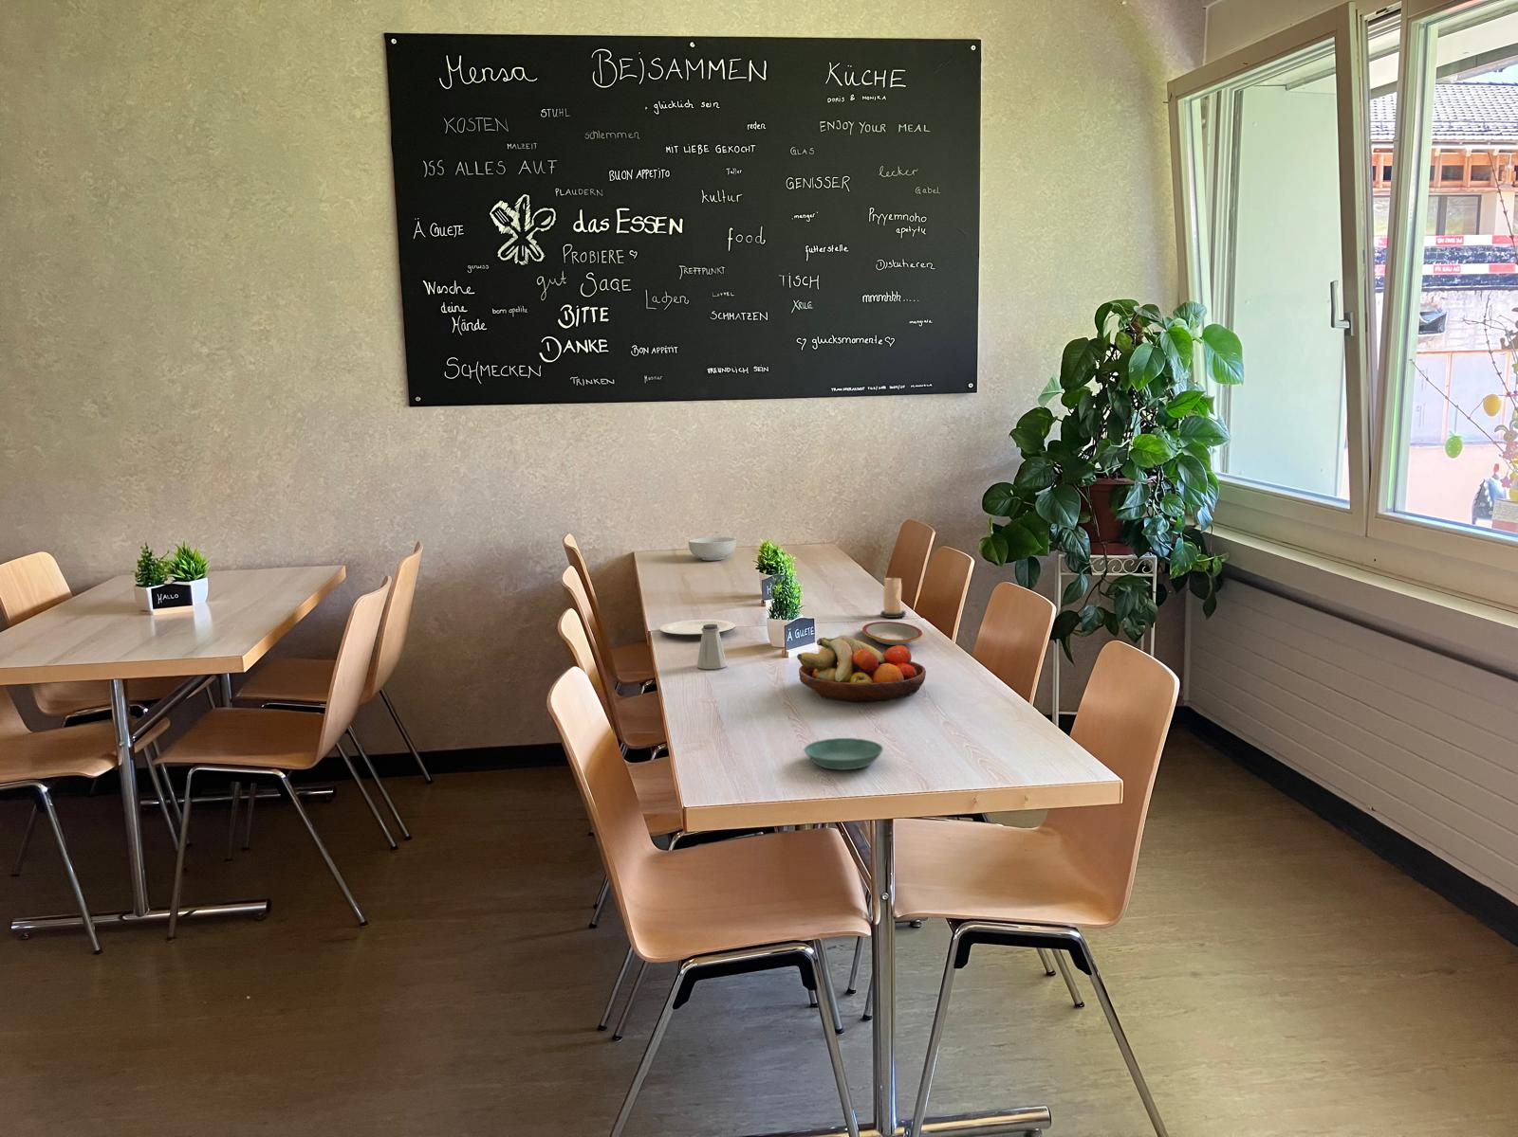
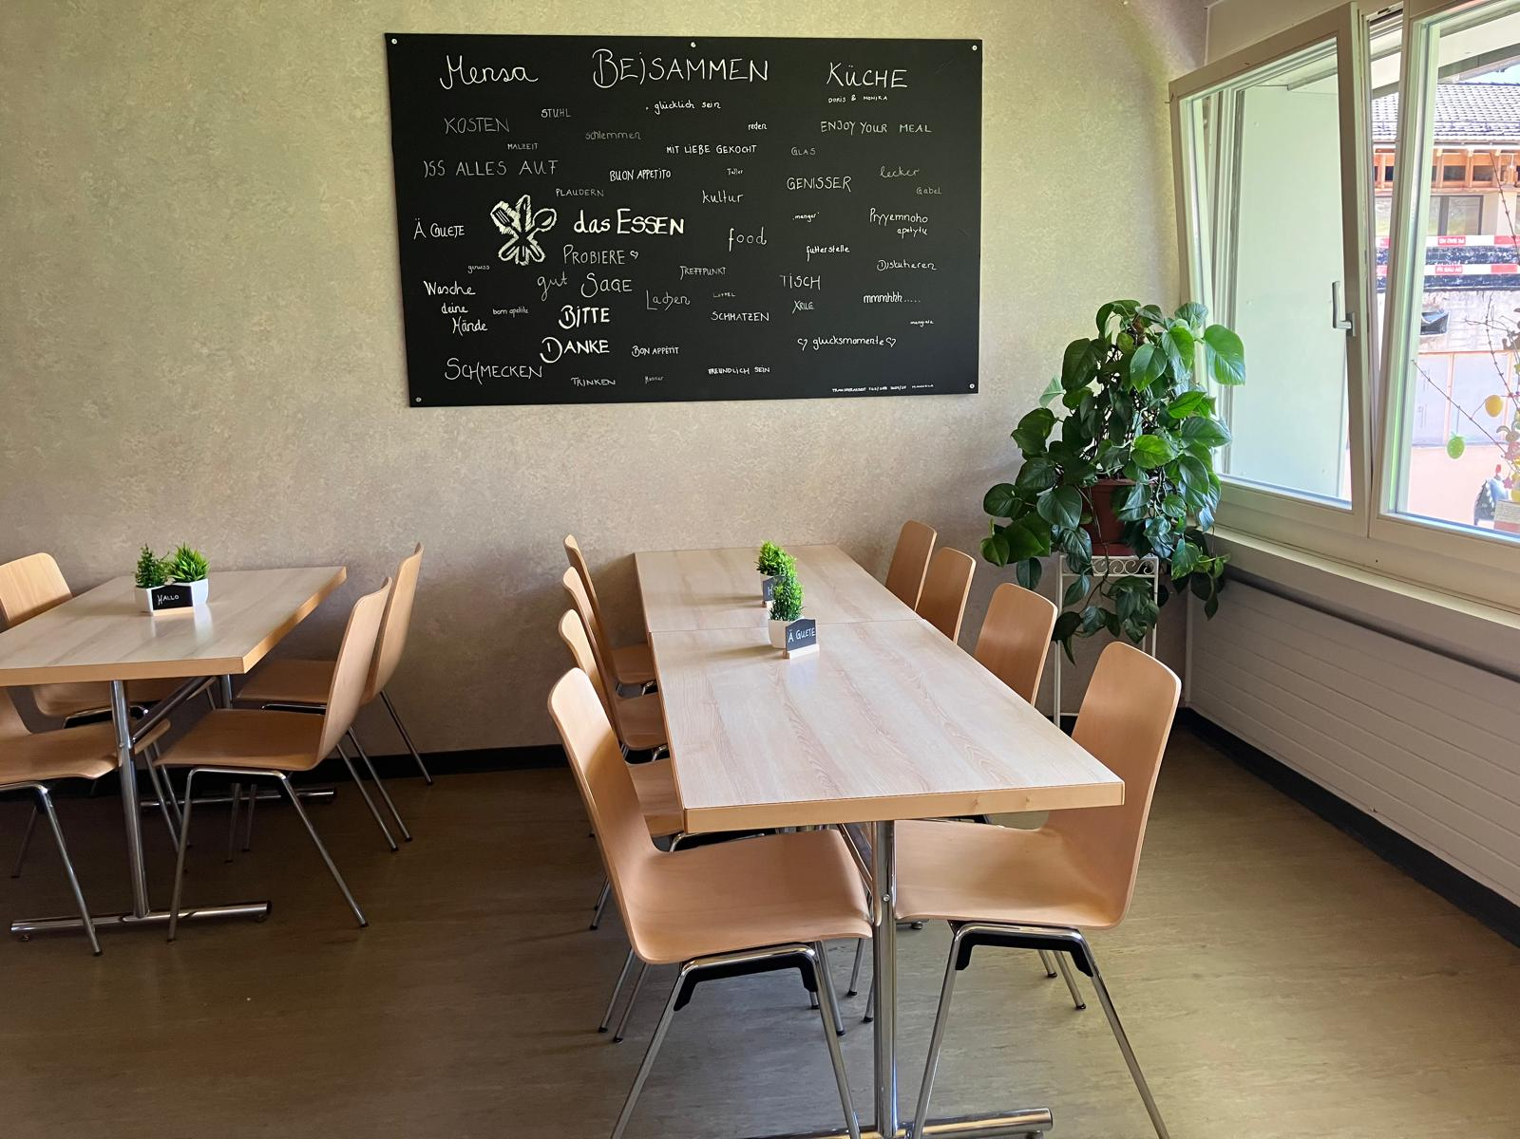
- fruit bowl (861, 664)
- candle (893, 594)
- plate (697, 628)
- cereal bowl (712, 548)
- plate (892, 635)
- saltshaker (711, 645)
- saucer (844, 755)
